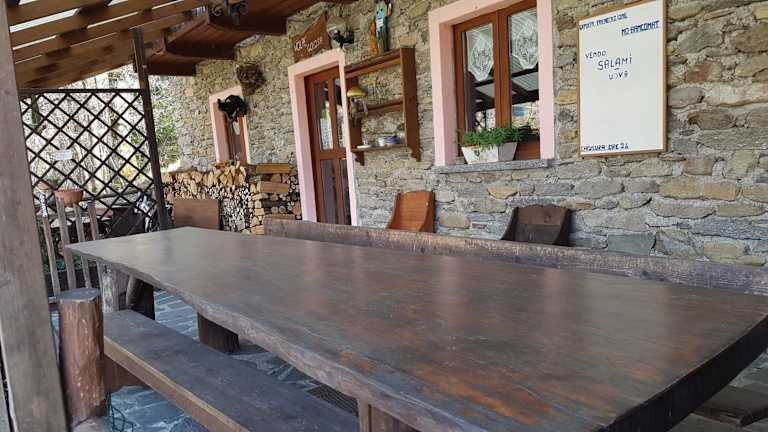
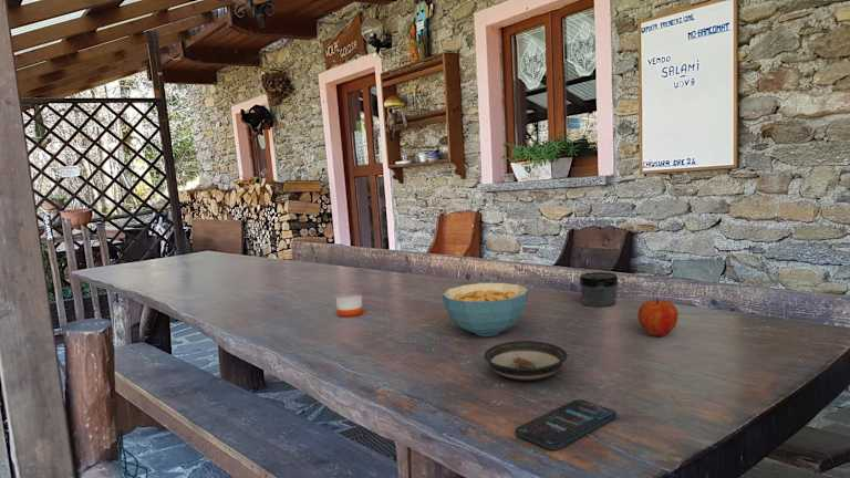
+ jar (599, 289)
+ apple (657, 316)
+ cereal bowl (486, 312)
+ candle (349, 295)
+ smartphone (567, 423)
+ saucer (526, 363)
